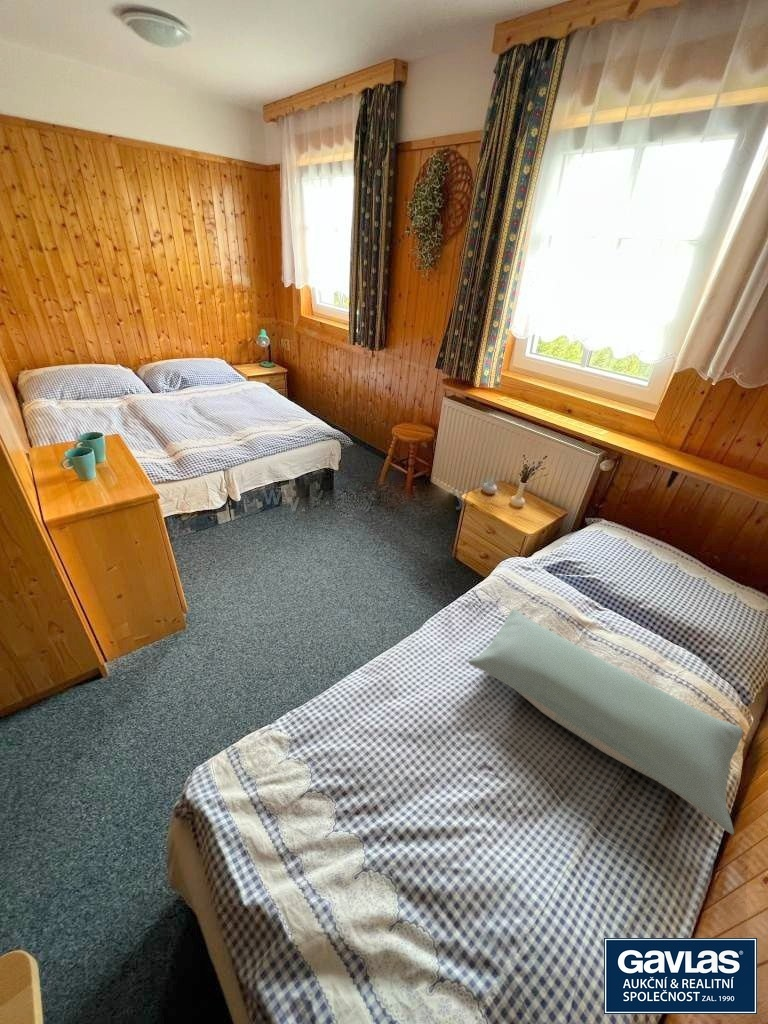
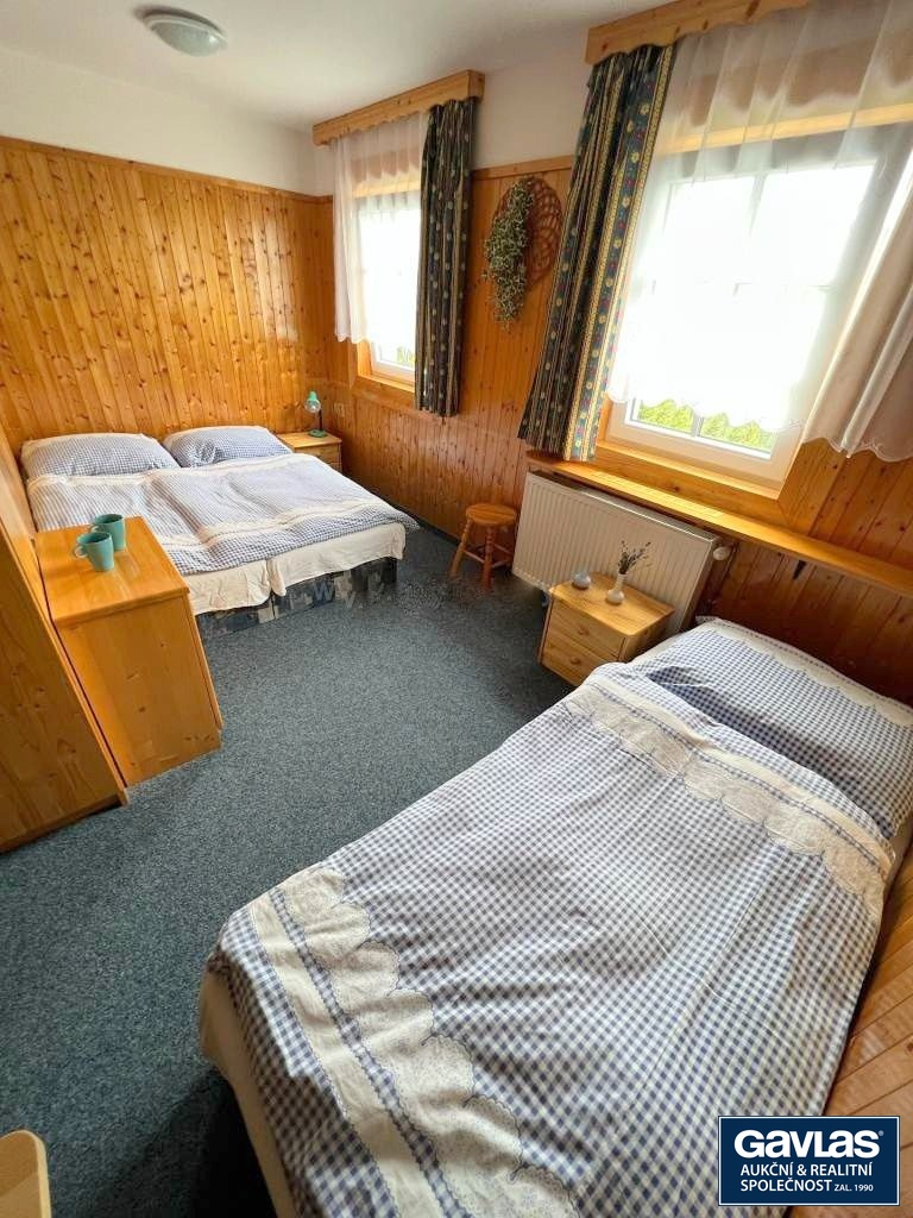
- pillow (596, 694)
